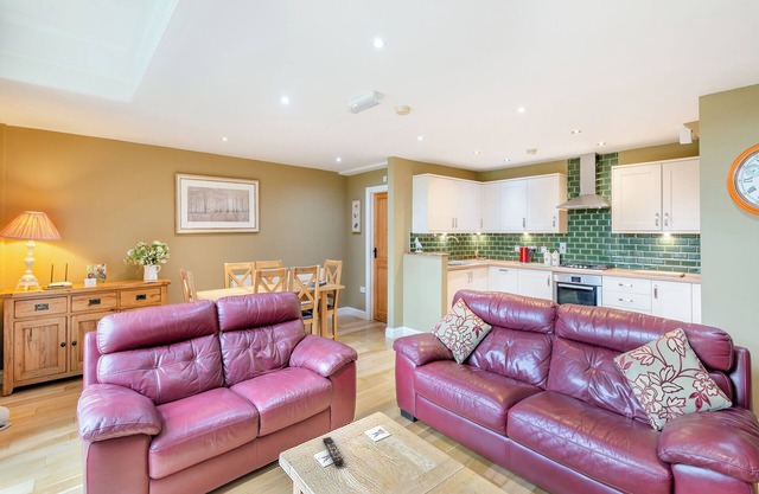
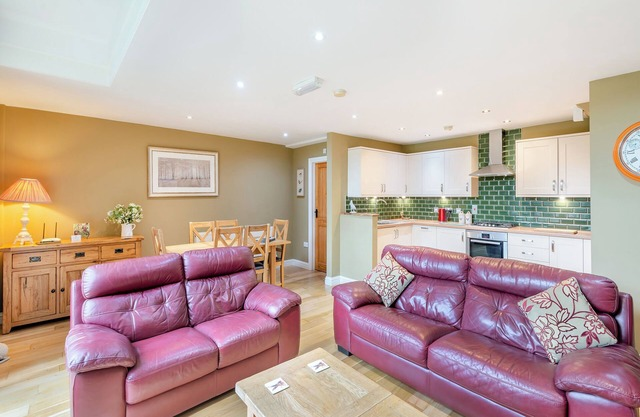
- remote control (332, 450)
